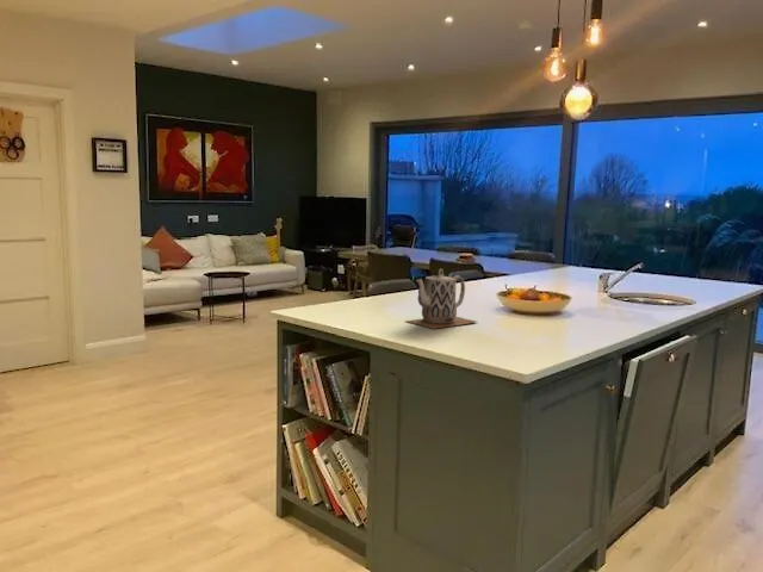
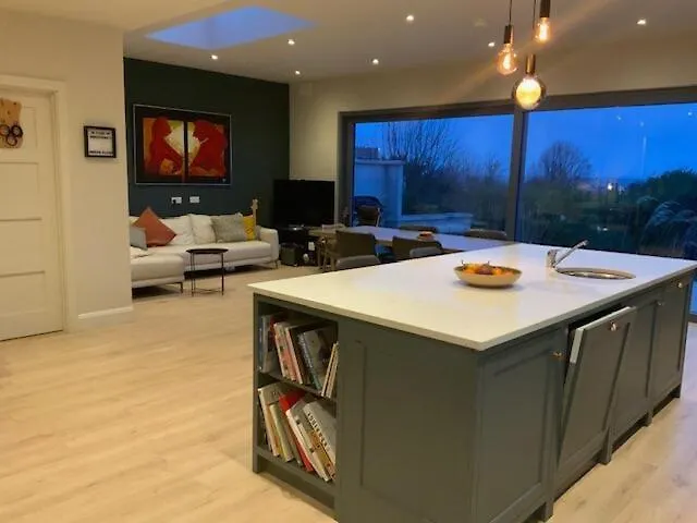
- teapot (442, 296)
